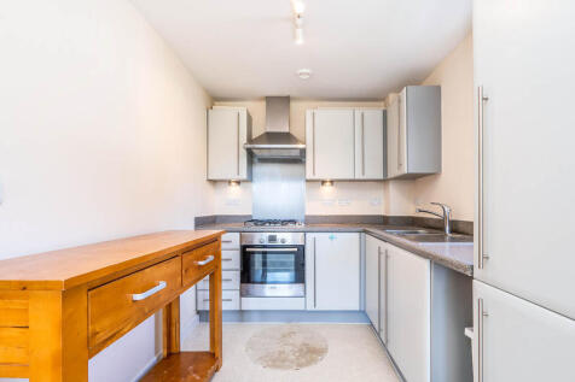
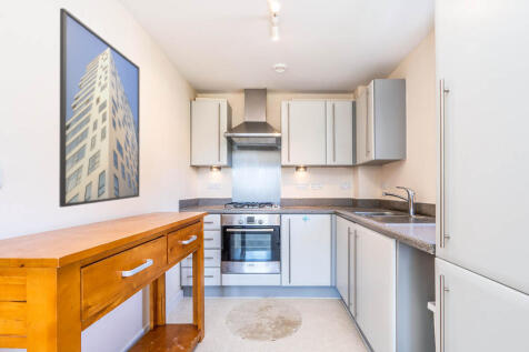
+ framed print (108, 122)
